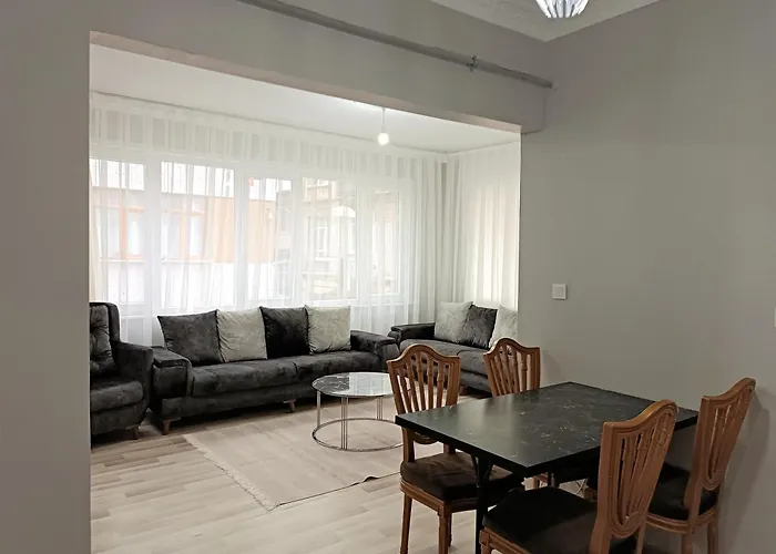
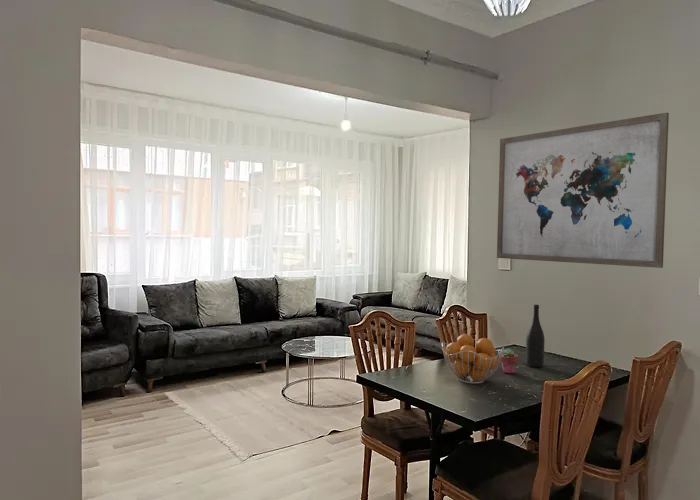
+ wine bottle (535, 335)
+ wall art (571, 195)
+ potted succulent (508, 360)
+ fruit basket (472, 358)
